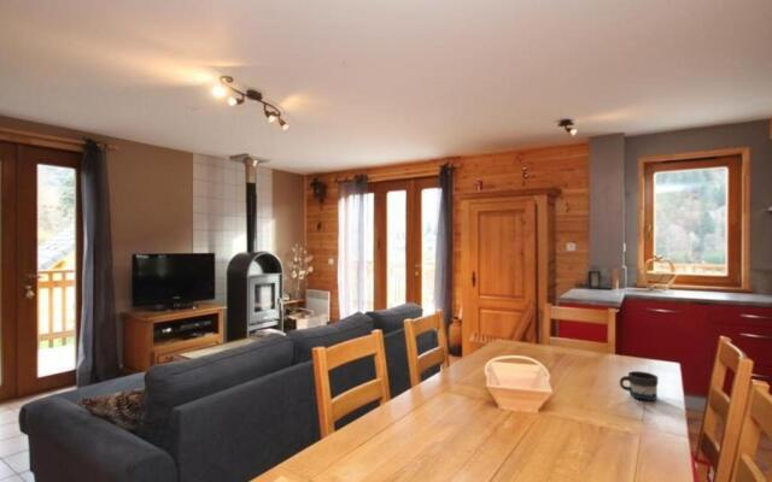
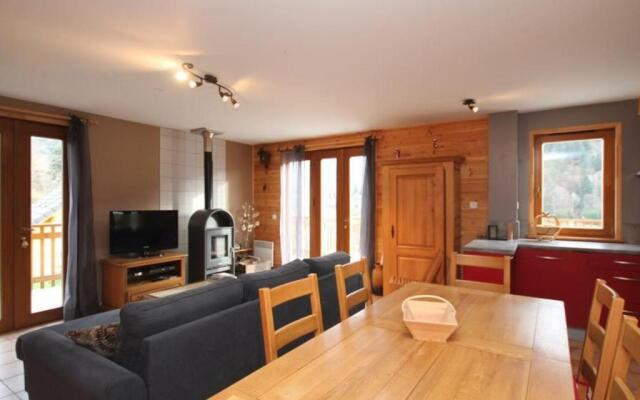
- mug (641, 386)
